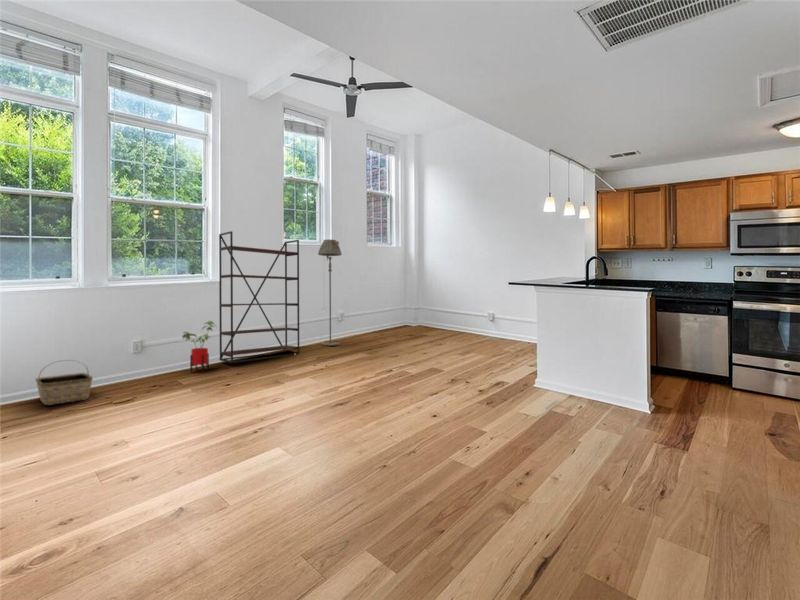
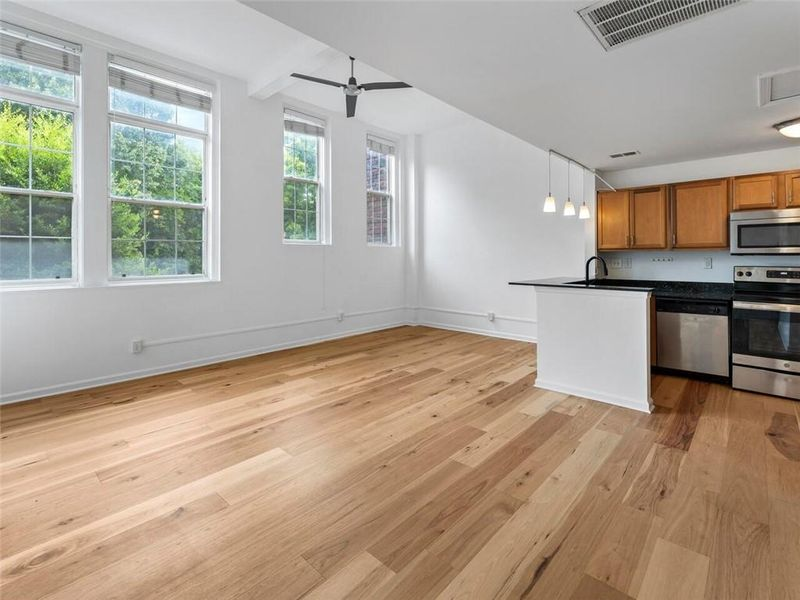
- floor lamp (330, 292)
- house plant (202, 345)
- bookshelf (257, 294)
- basket (64, 379)
